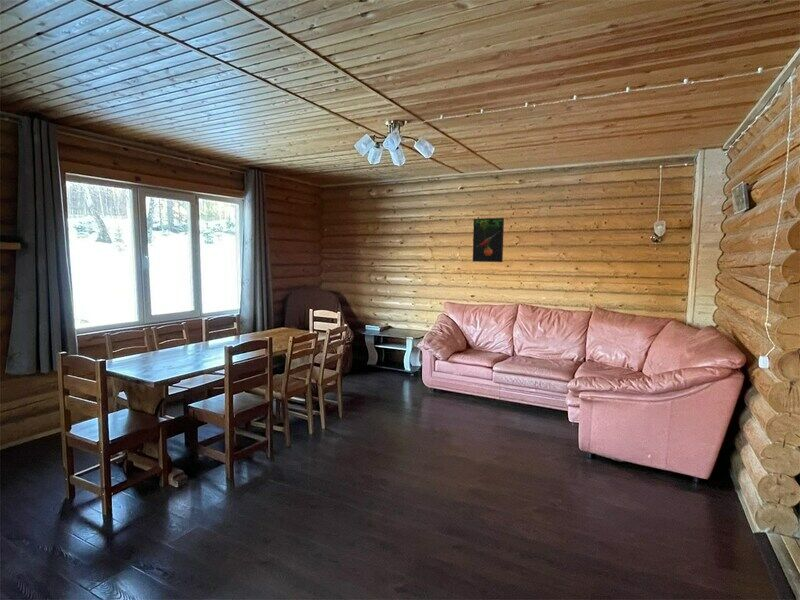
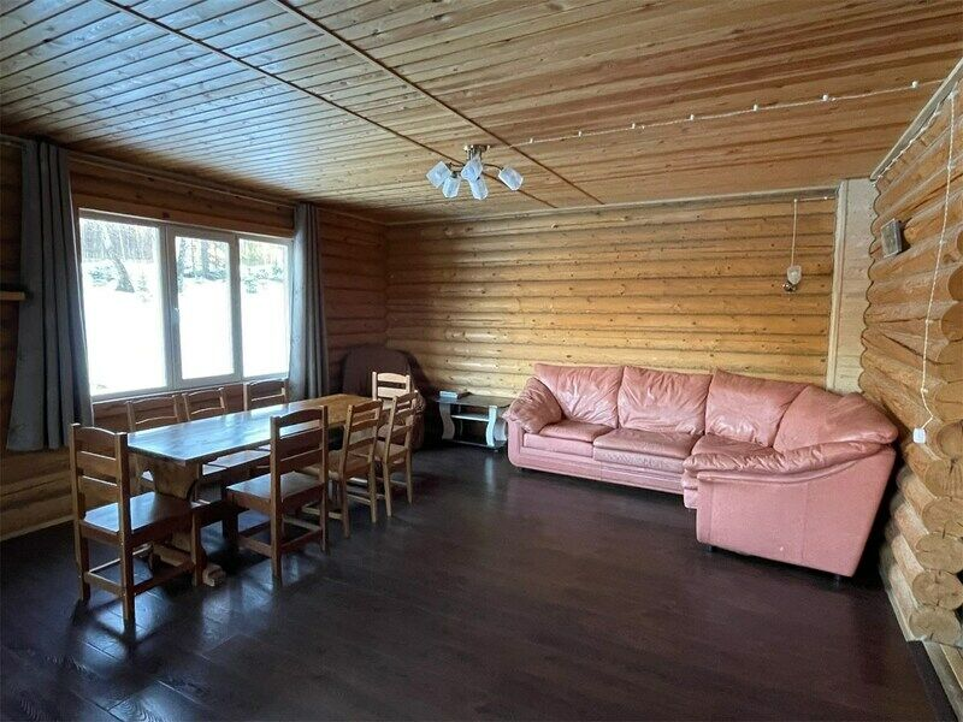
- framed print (487, 240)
